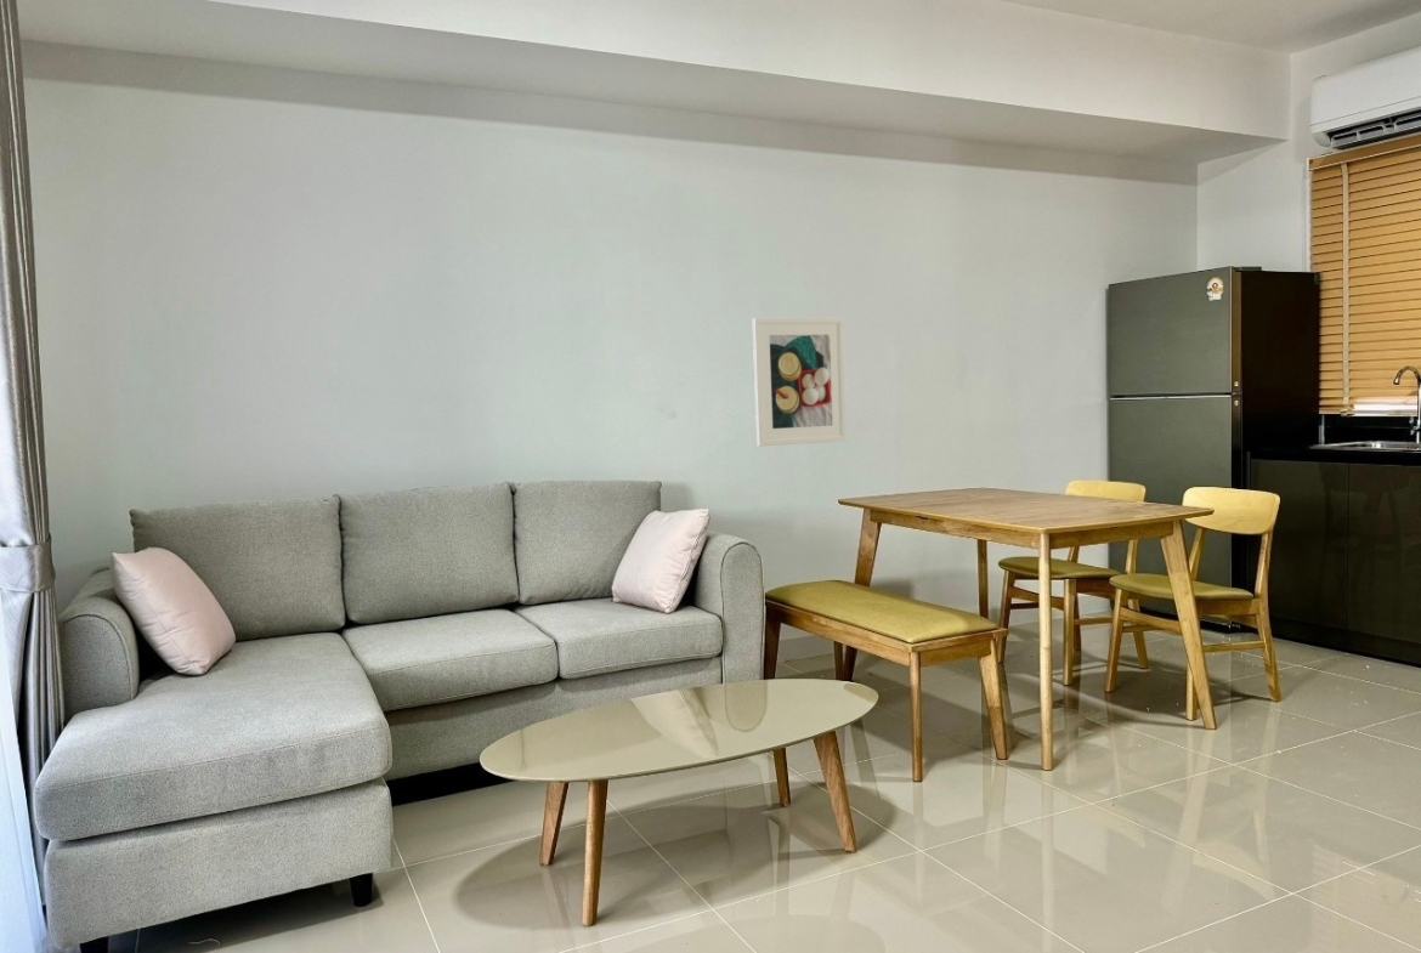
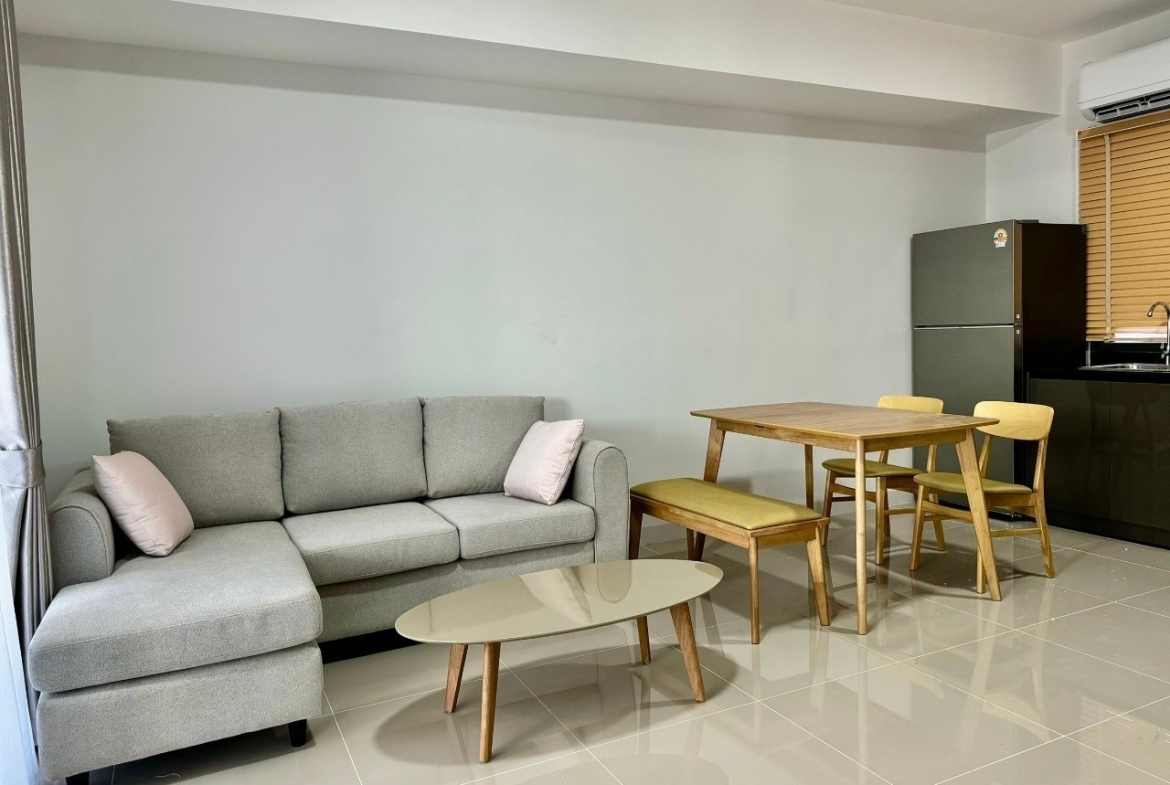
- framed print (800, 380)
